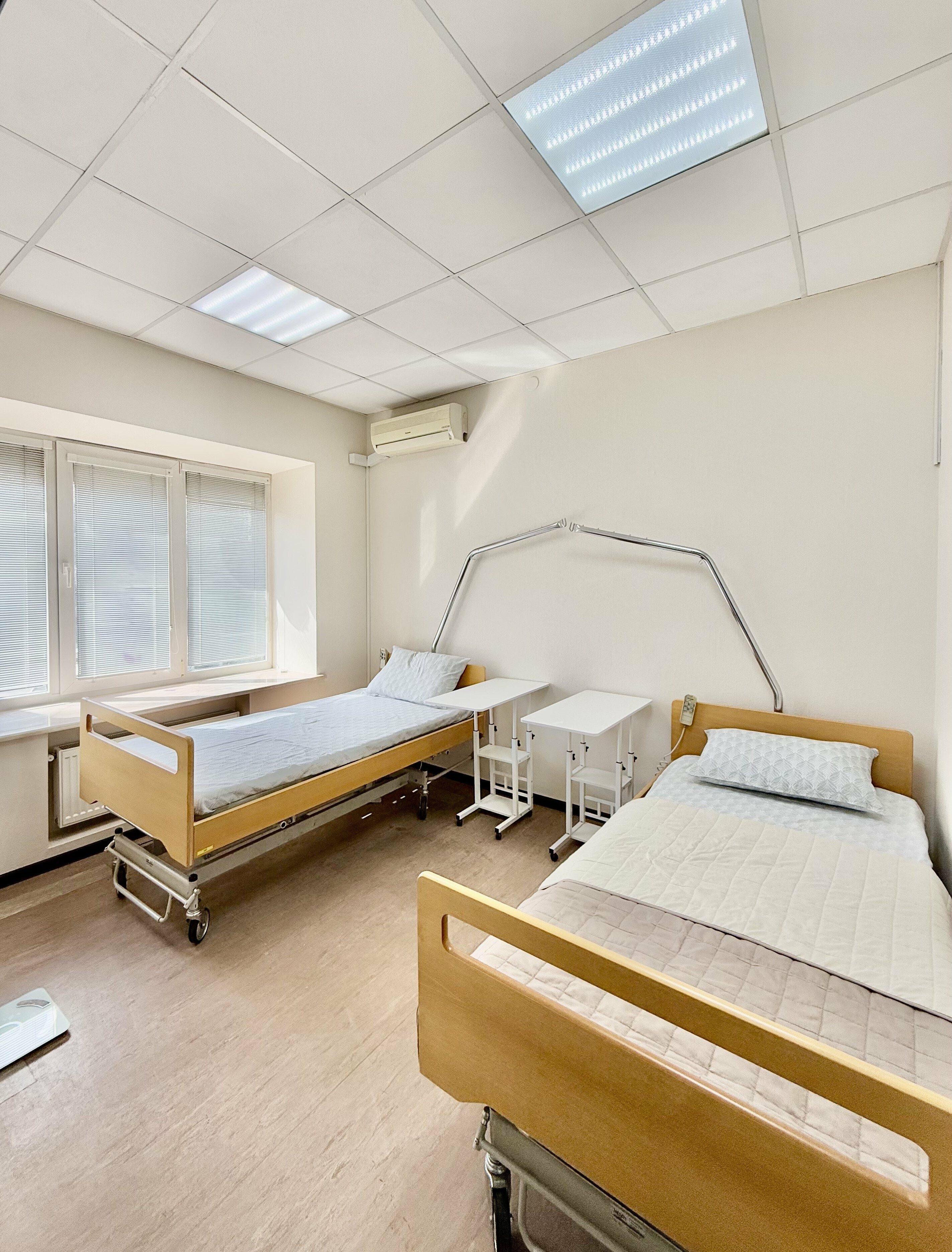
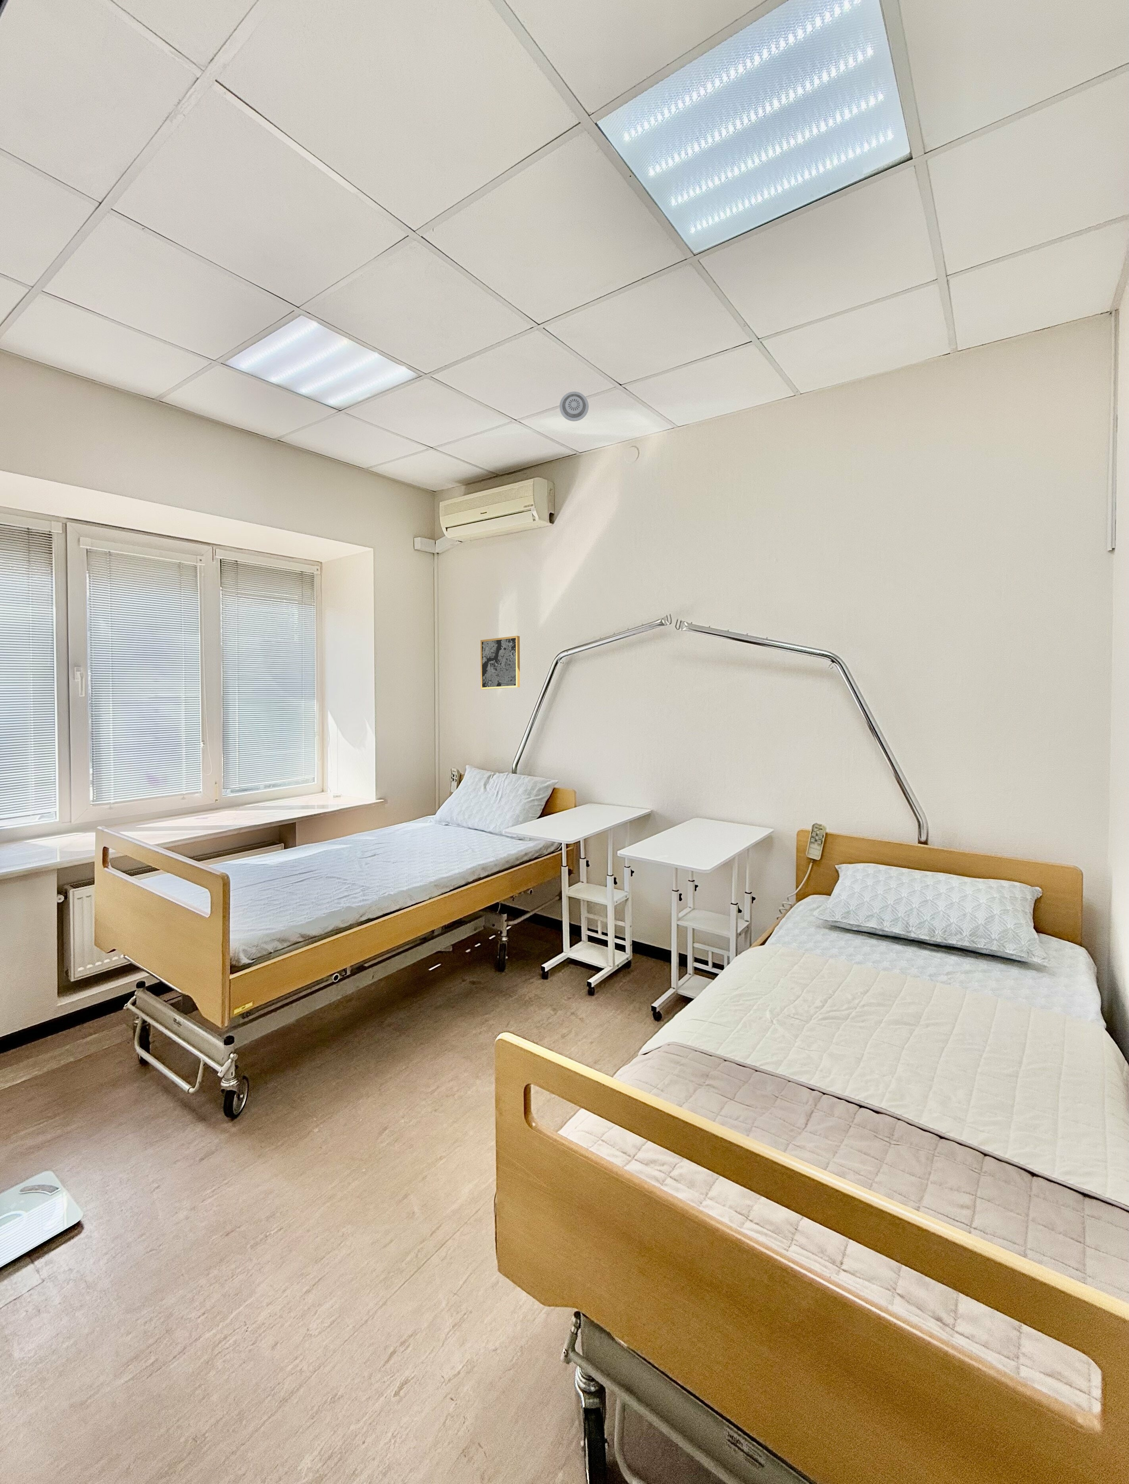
+ wall art (499, 663)
+ smoke detector (574, 405)
